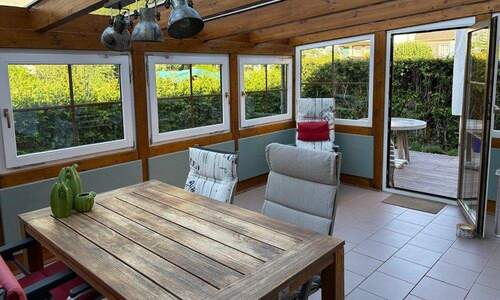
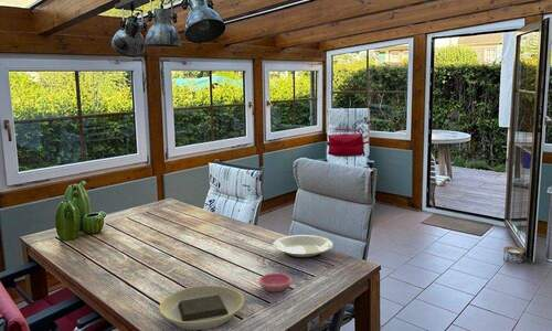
+ plate (302, 247)
+ saucer (275, 282)
+ plate (202, 308)
